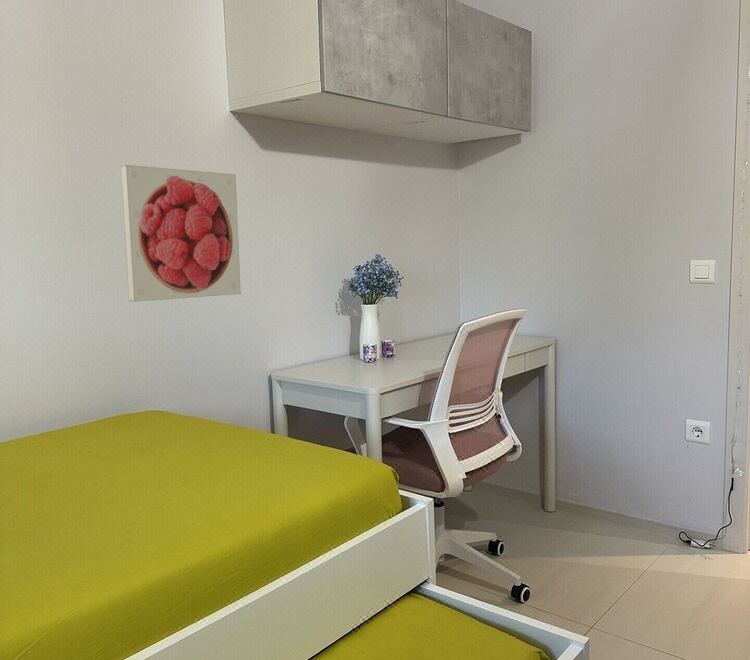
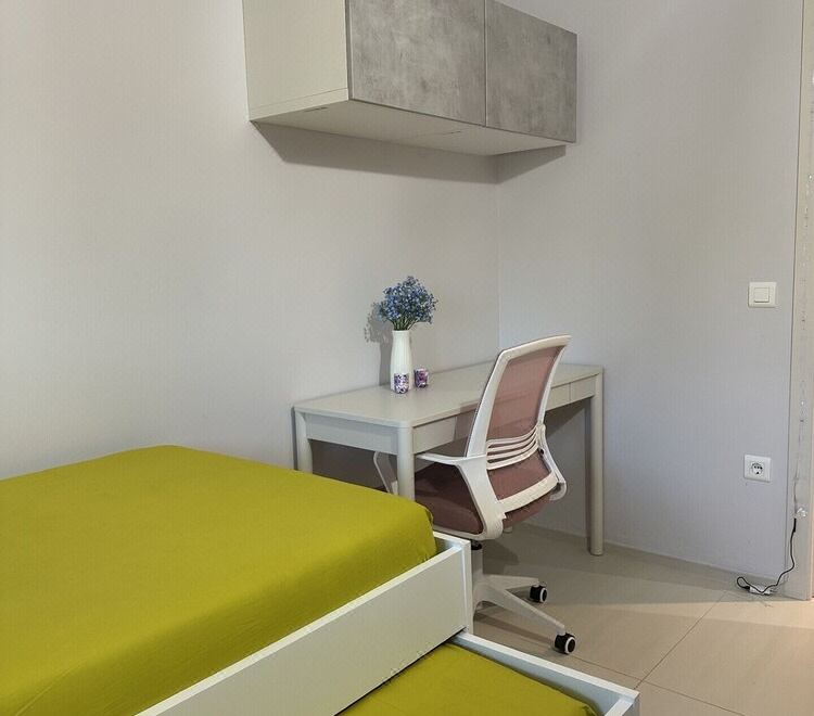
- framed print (185, 234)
